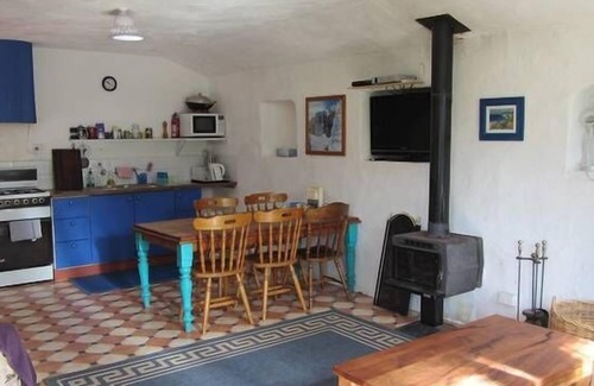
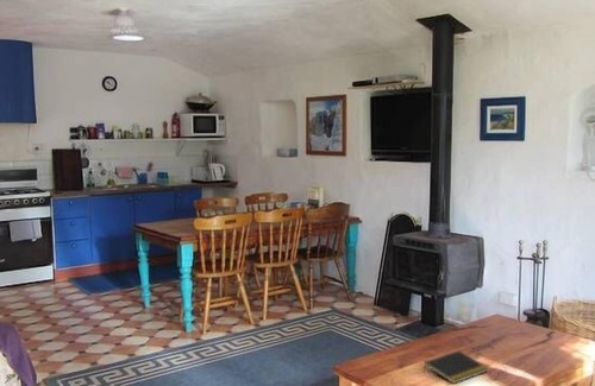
+ notepad (456, 366)
